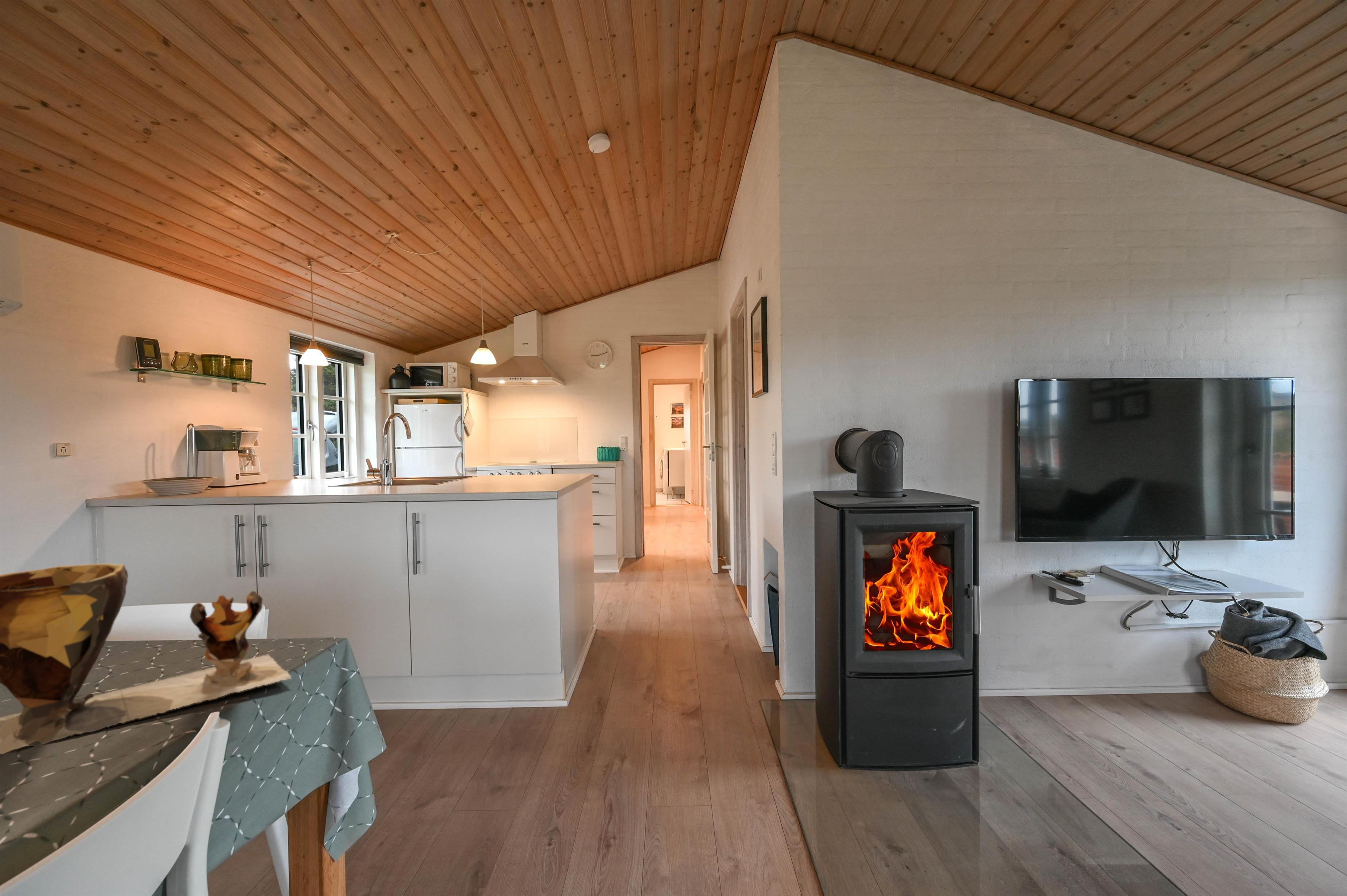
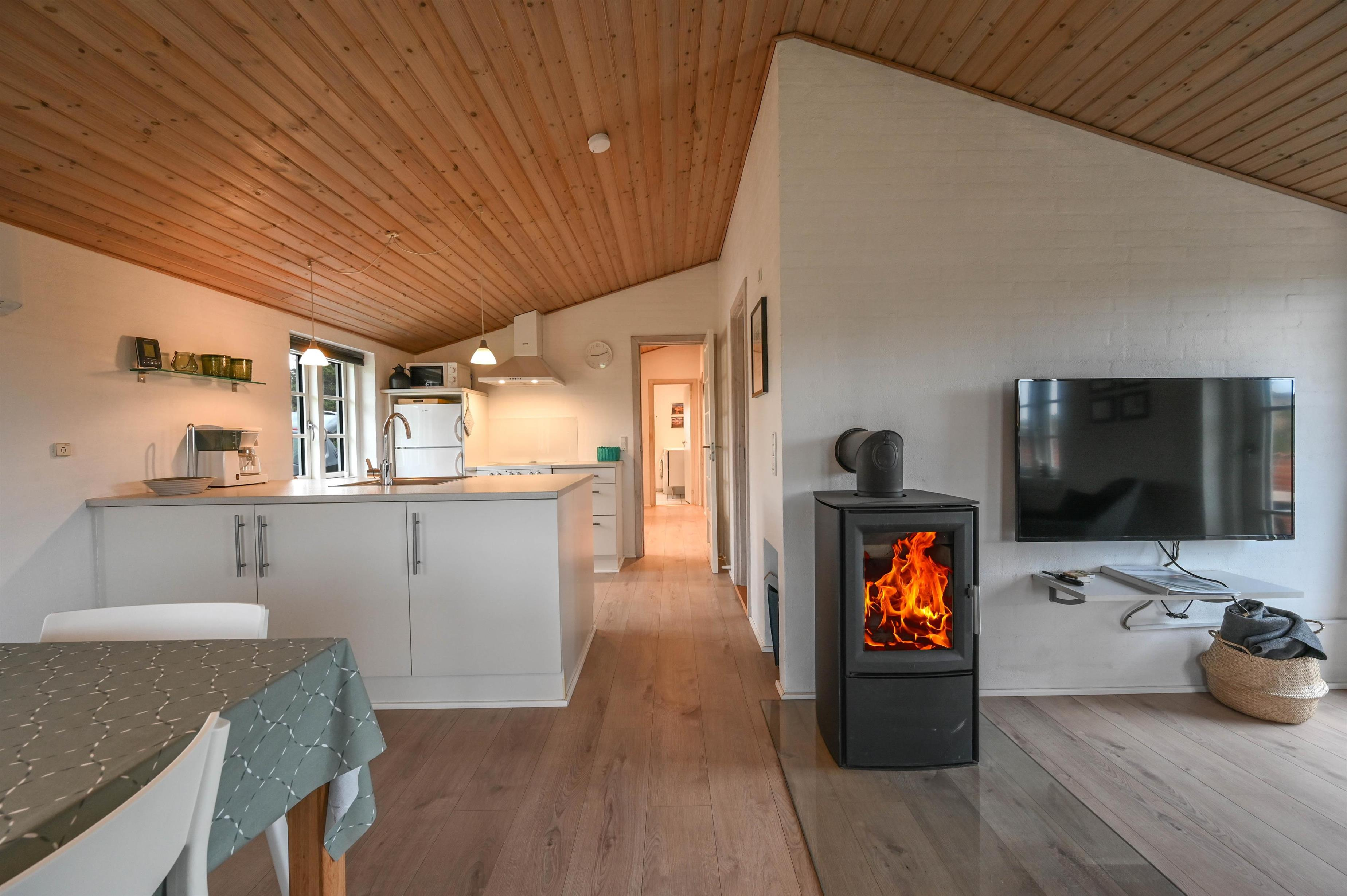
- clay pot (115, 619)
